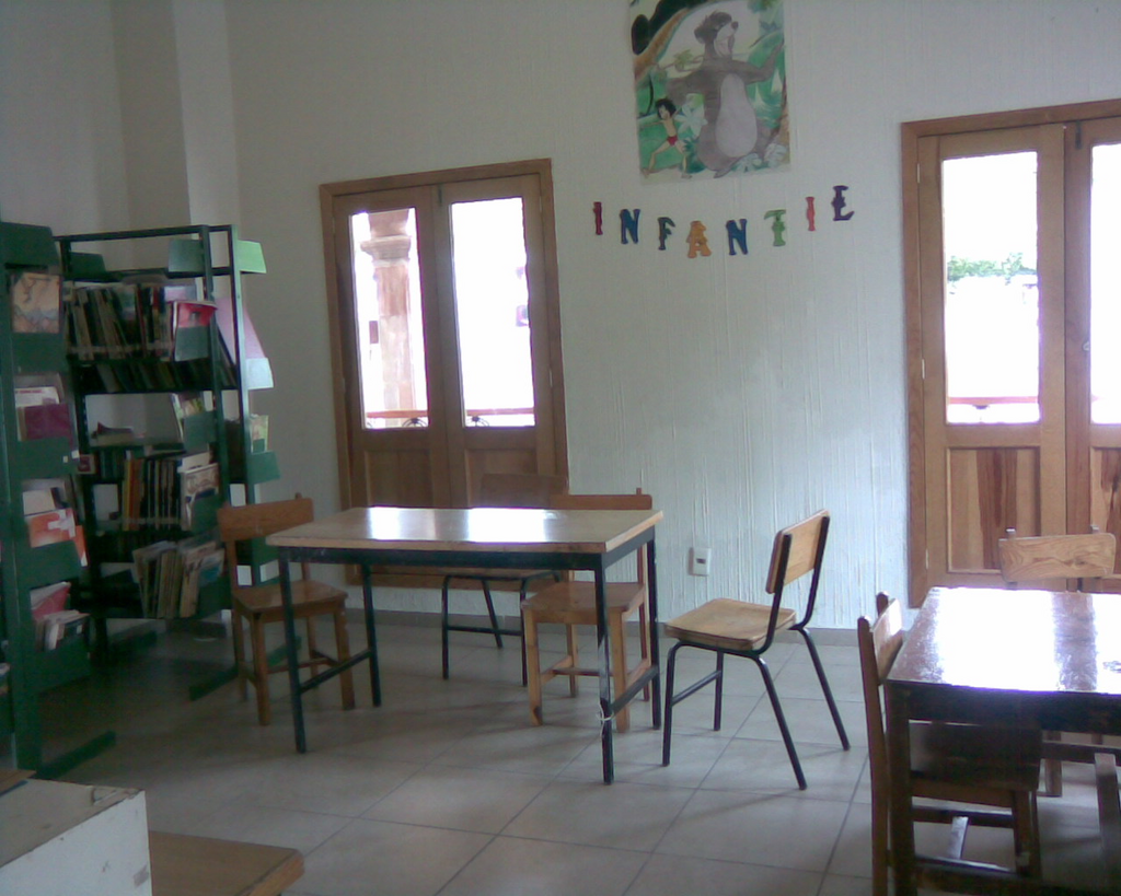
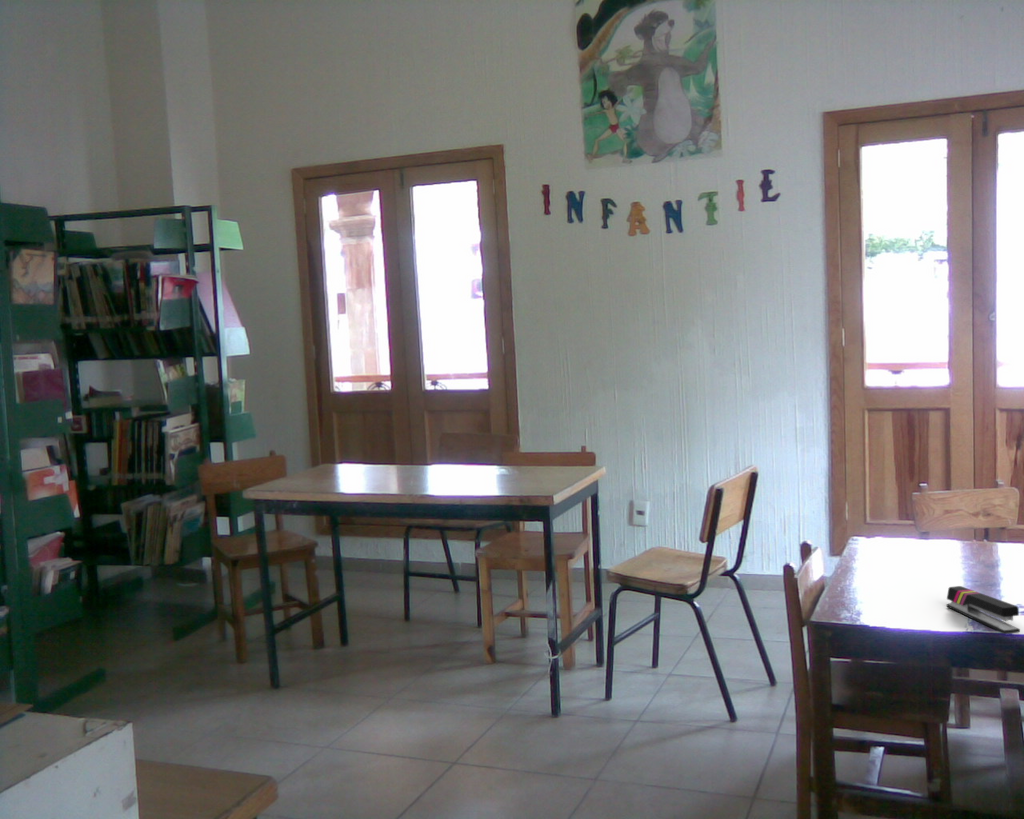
+ stapler (981, 606)
